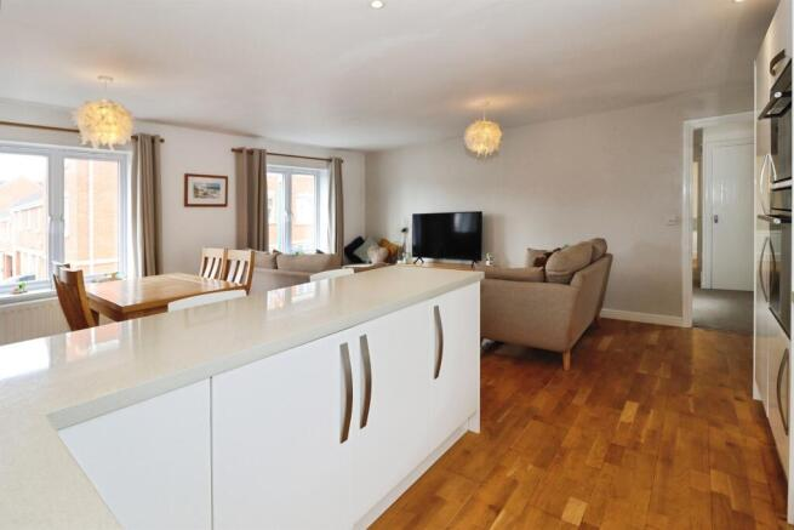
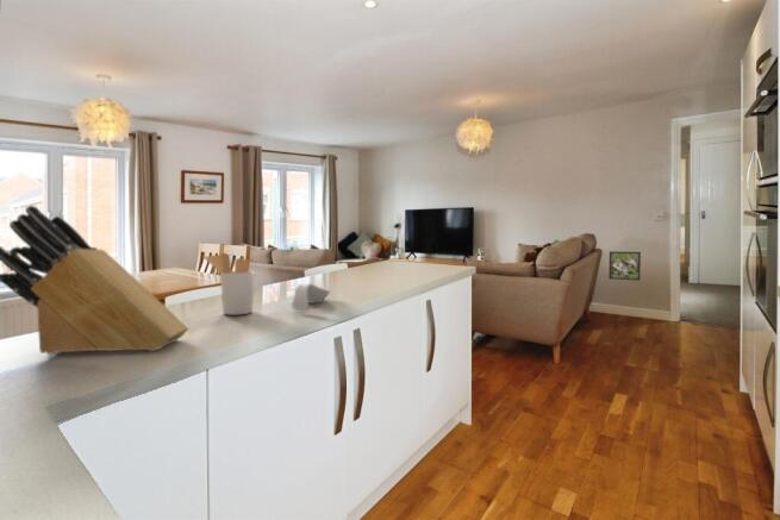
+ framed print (624, 265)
+ spoon rest (308, 293)
+ utensil holder (230, 282)
+ knife block (94, 277)
